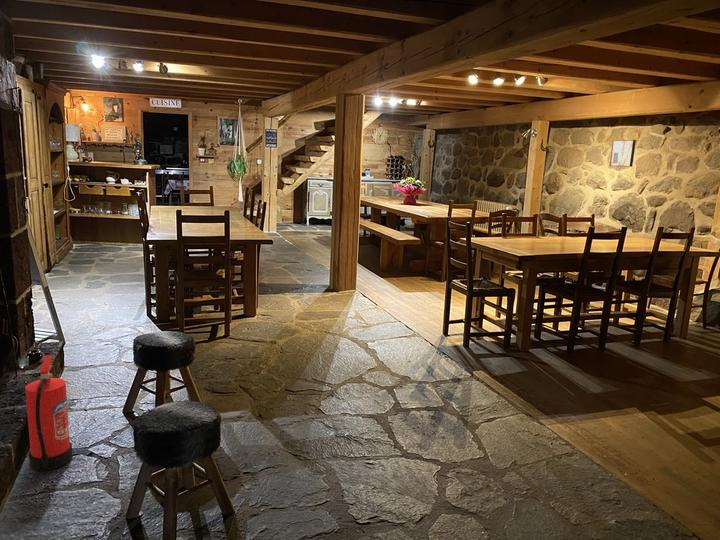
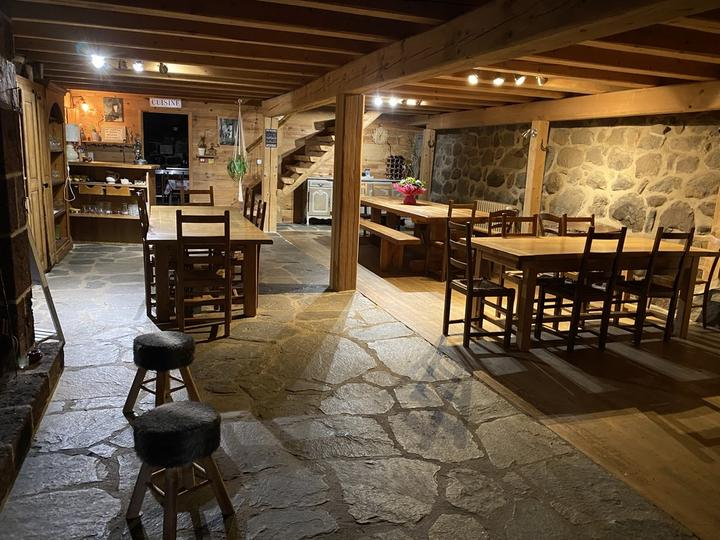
- fire extinguisher (45, 416)
- wall art (622, 153)
